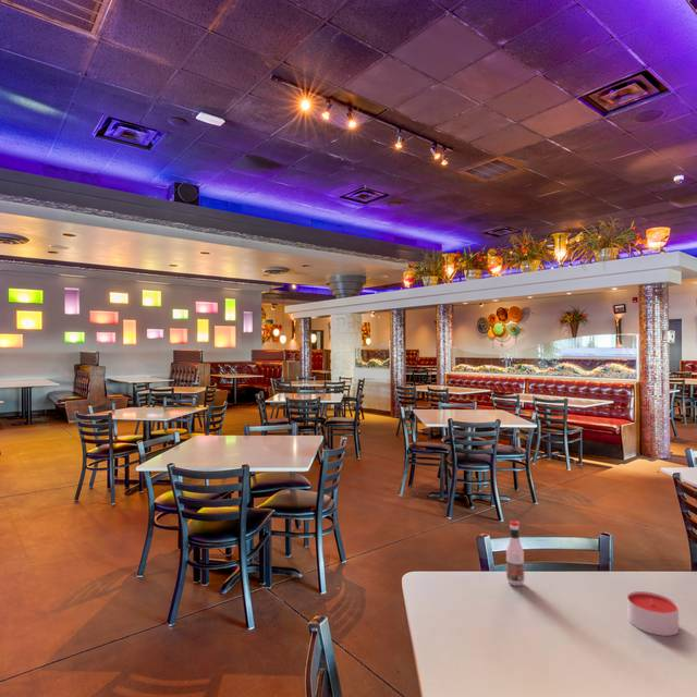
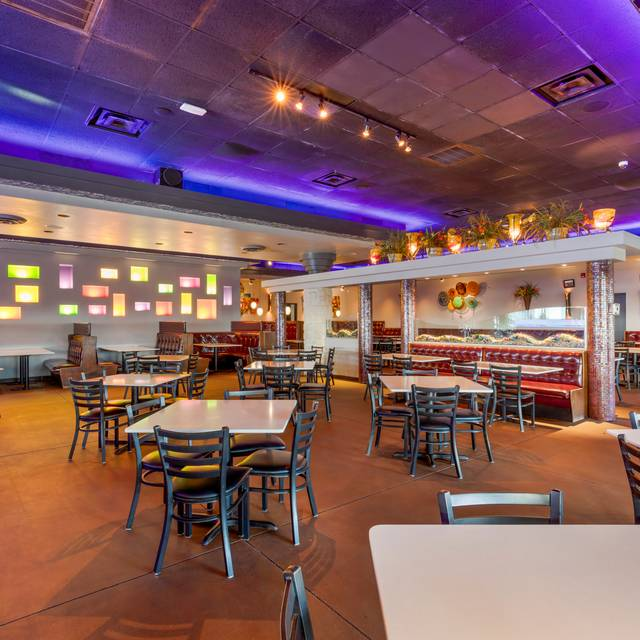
- candle (652, 611)
- tabasco sauce (514, 552)
